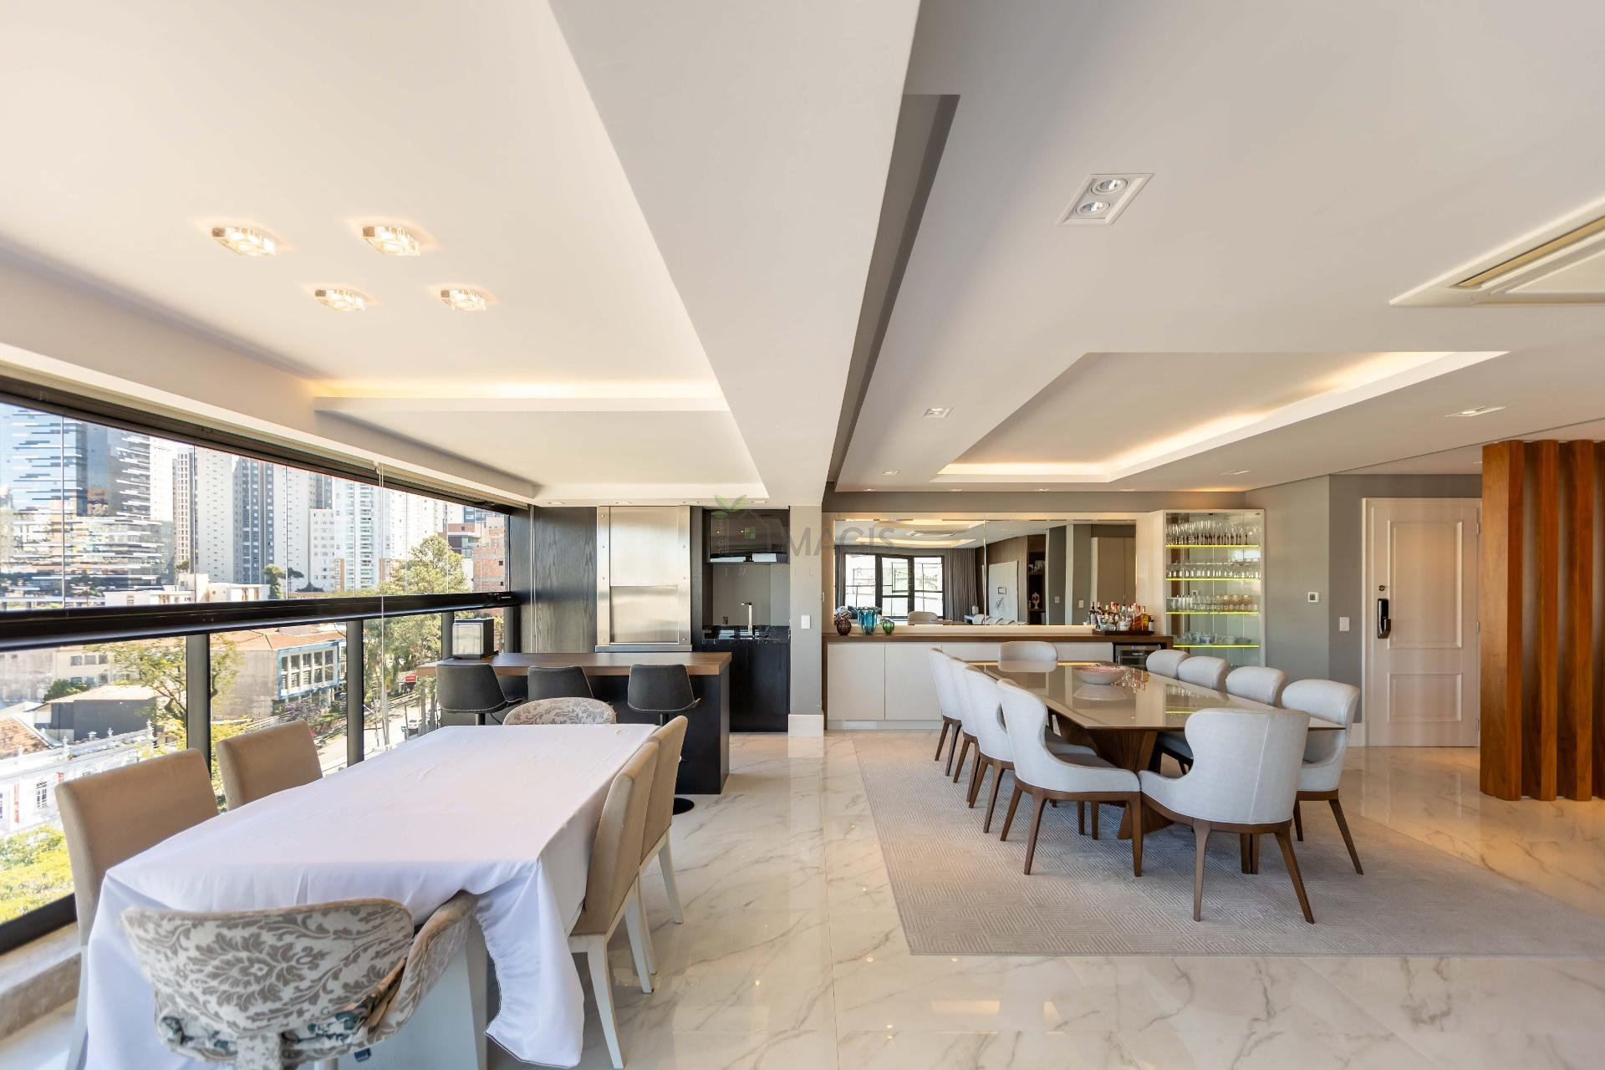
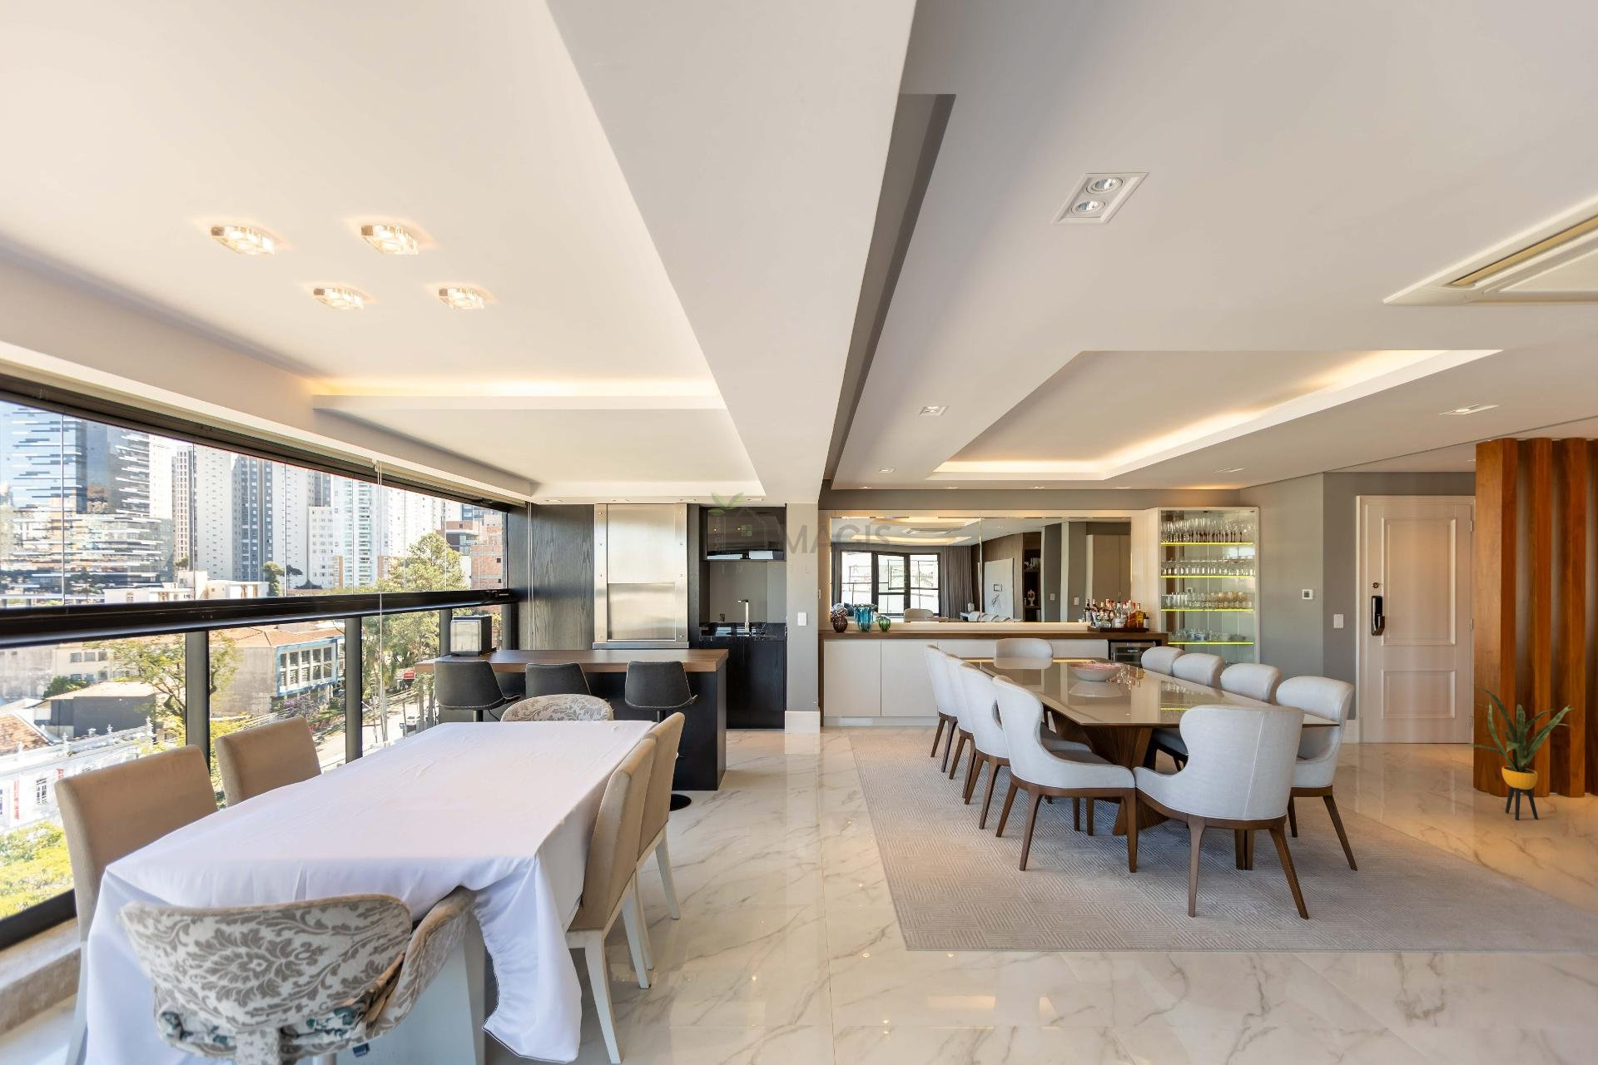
+ house plant (1520, 754)
